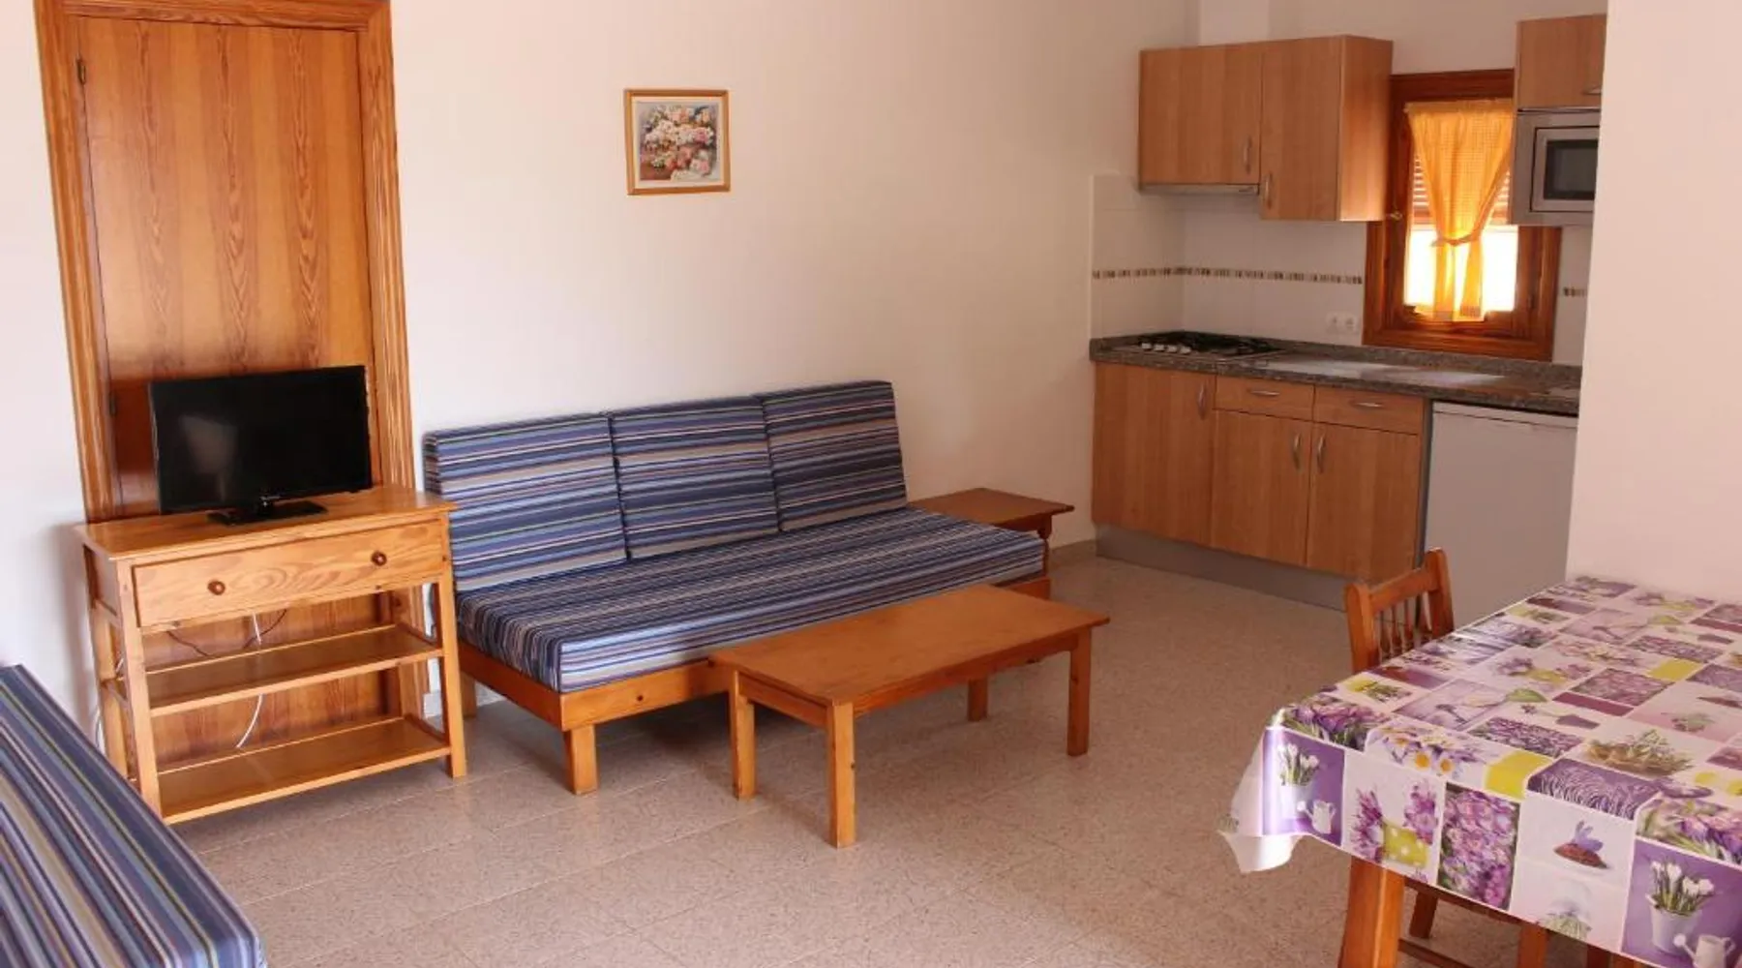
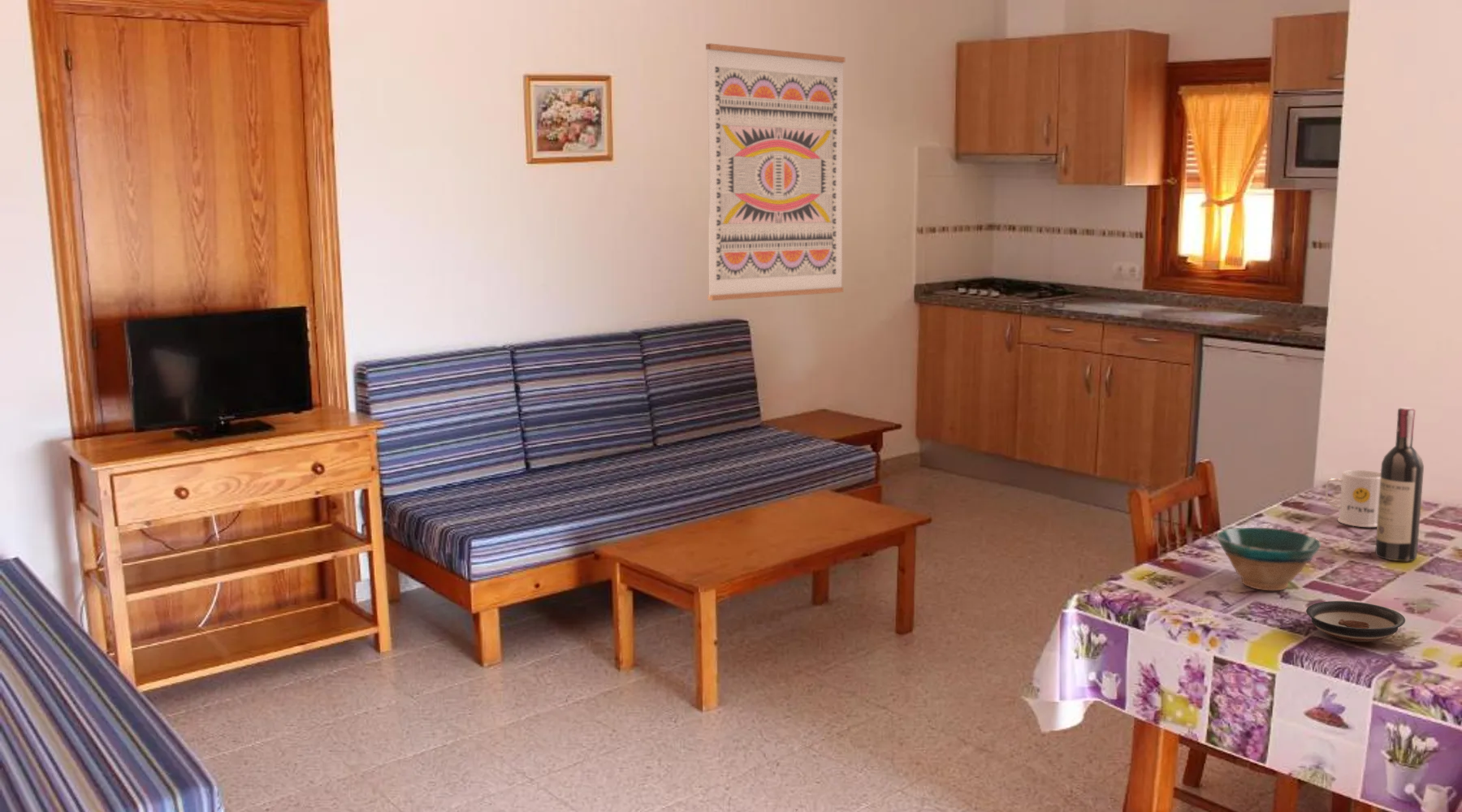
+ mug (1355, 497)
+ wine bottle (1401, 482)
+ wall art (778, 175)
+ saucer (1354, 624)
+ bowl (1267, 561)
